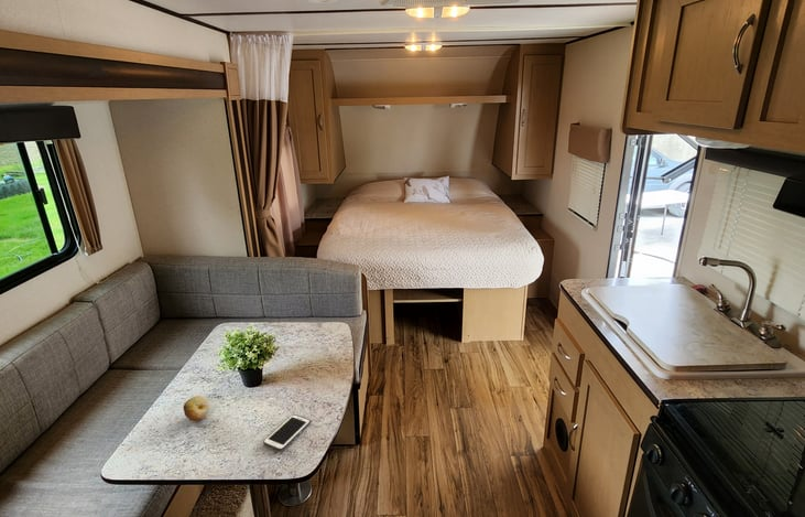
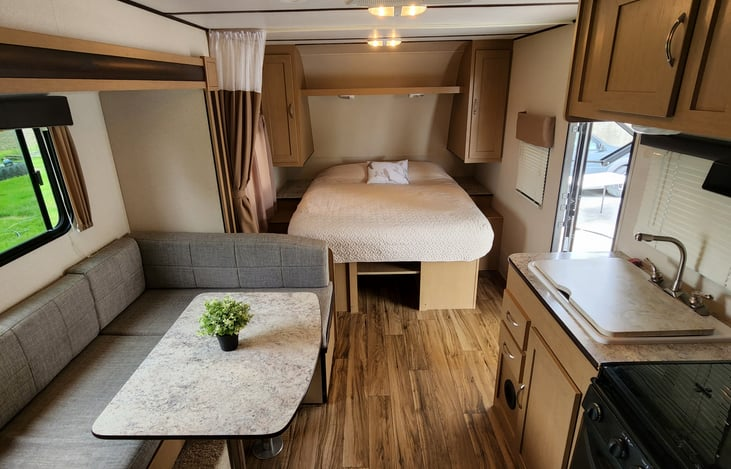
- fruit (196, 408)
- cell phone (287, 431)
